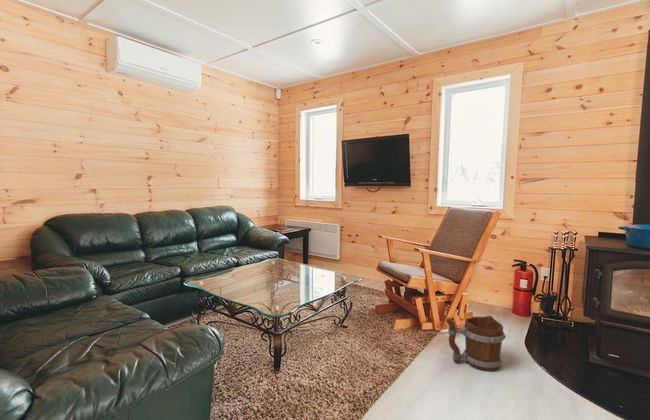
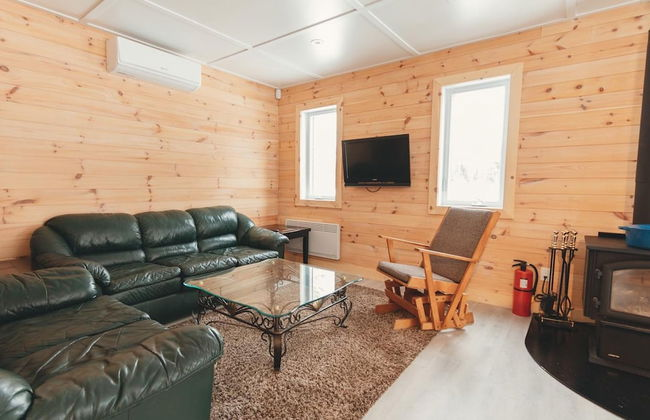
- bucket (473, 340)
